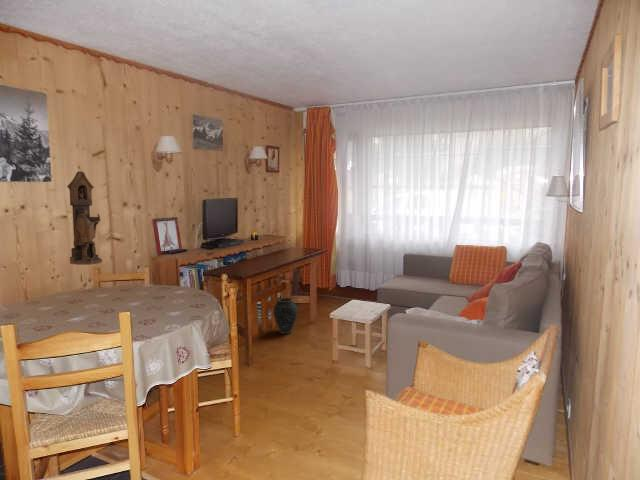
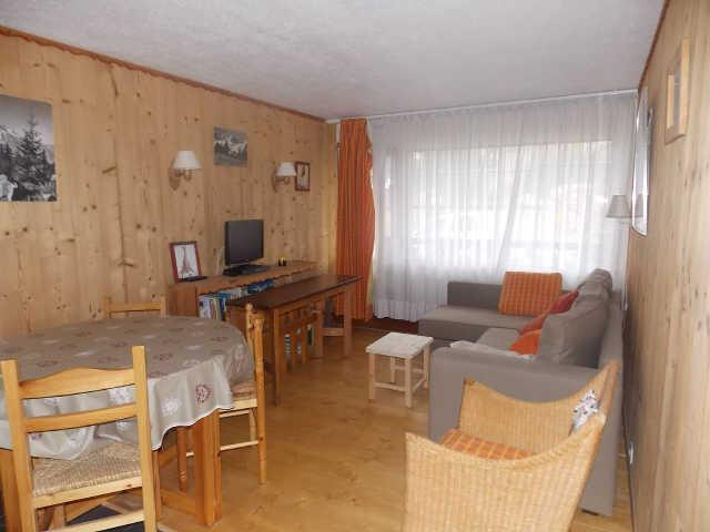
- cuckoo clock (87, 217)
- vase (285, 315)
